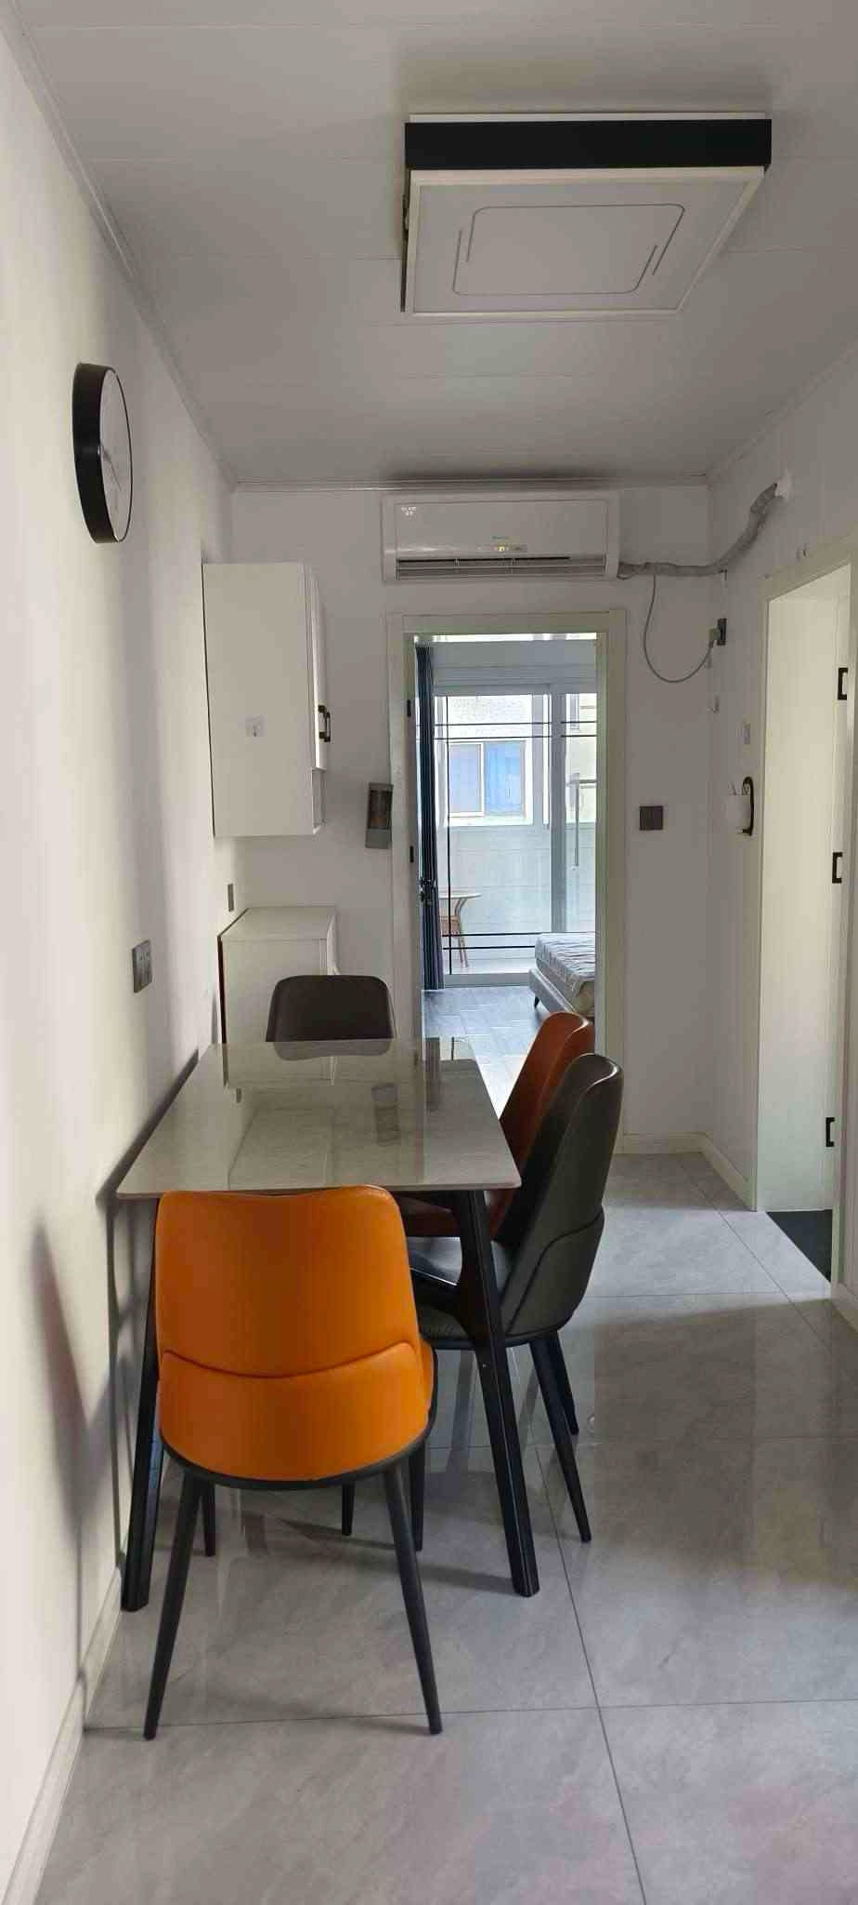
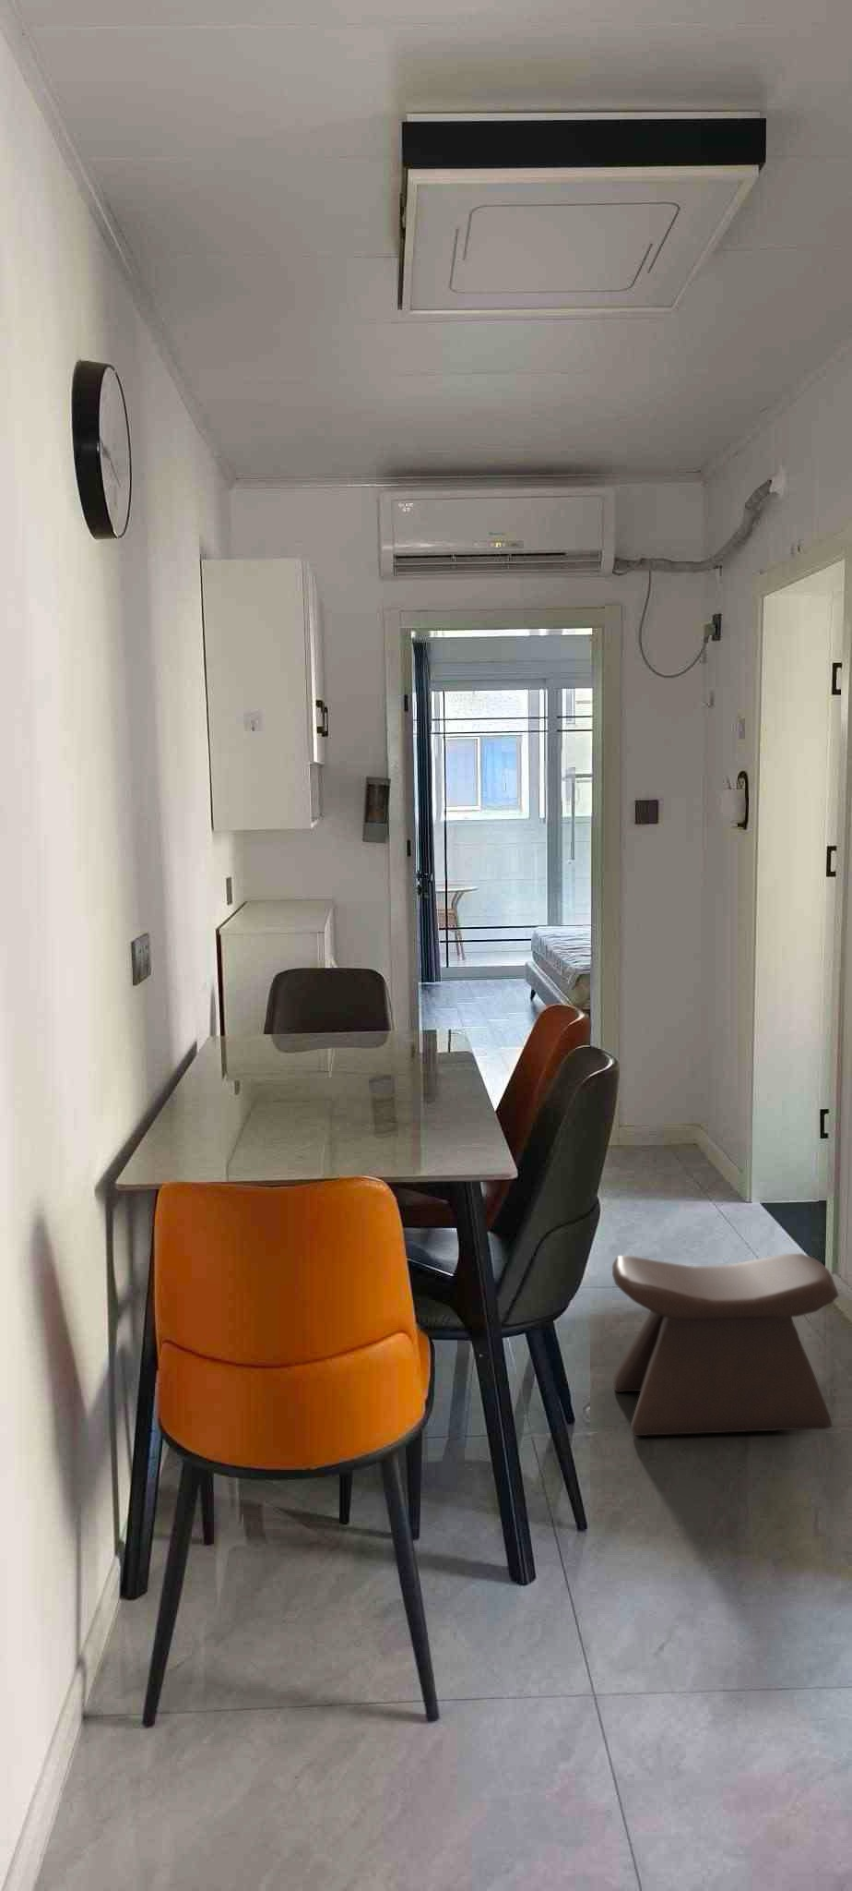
+ stool (721, 1337)
